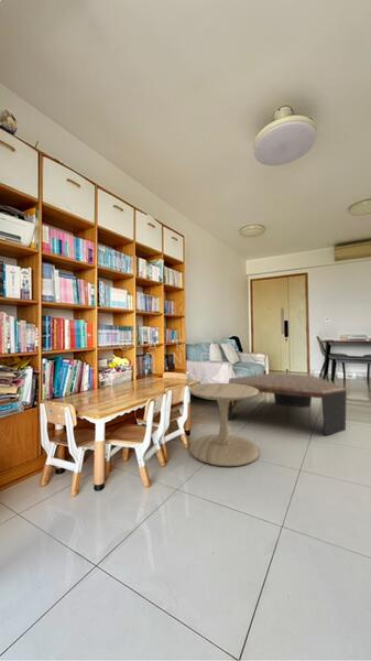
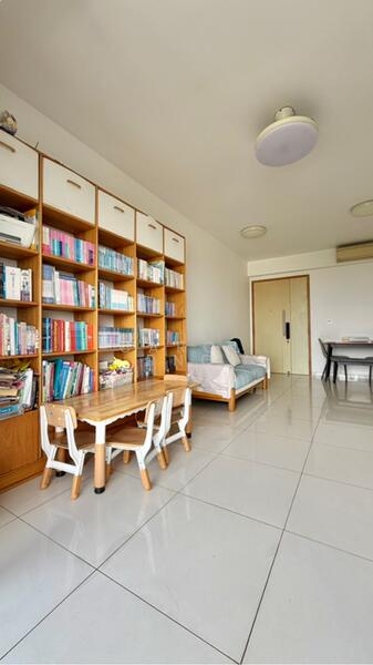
- side table (223, 419)
- coffee table (287, 399)
